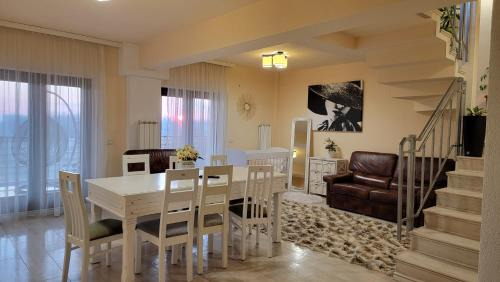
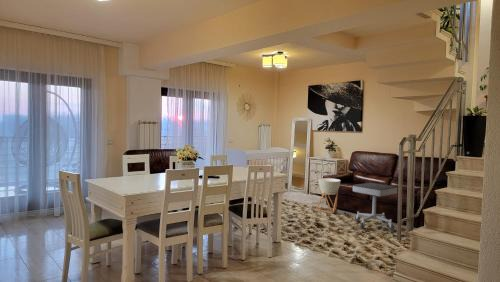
+ stool (374, 205)
+ planter (328, 195)
